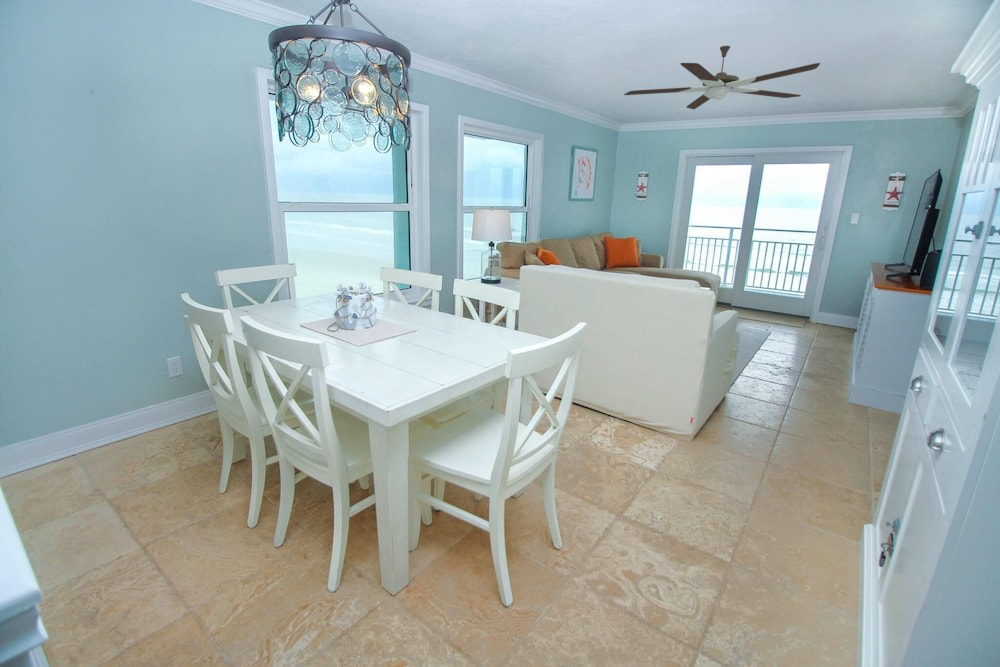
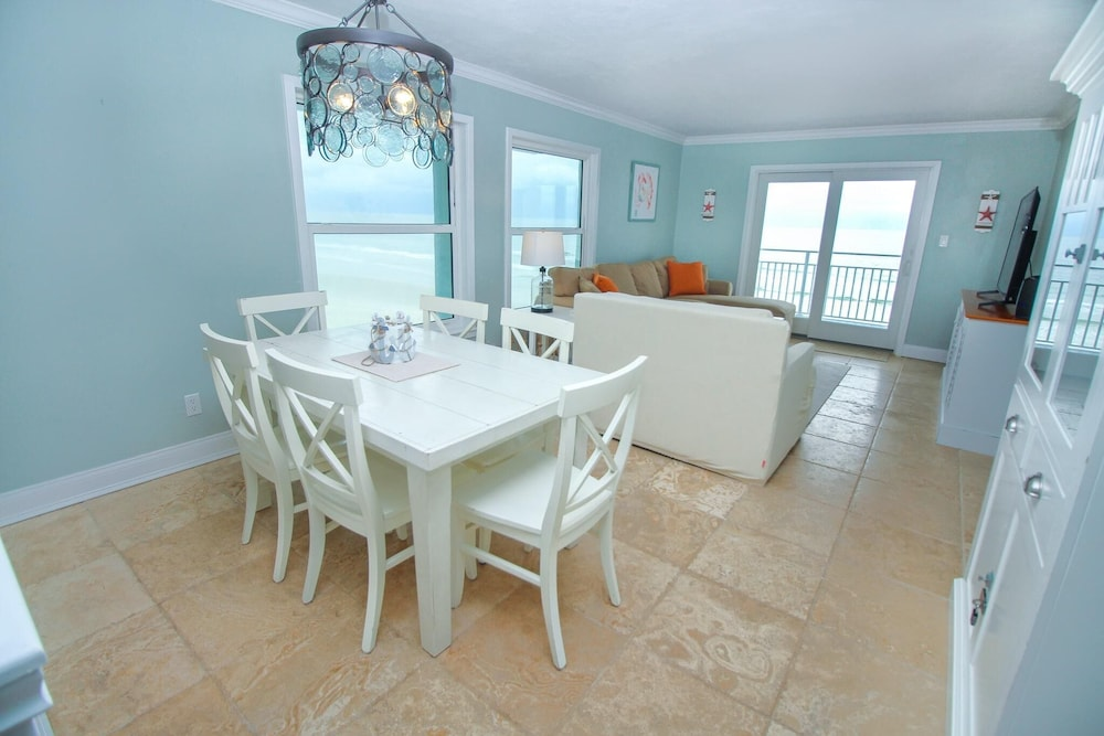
- ceiling fan (712, 75)
